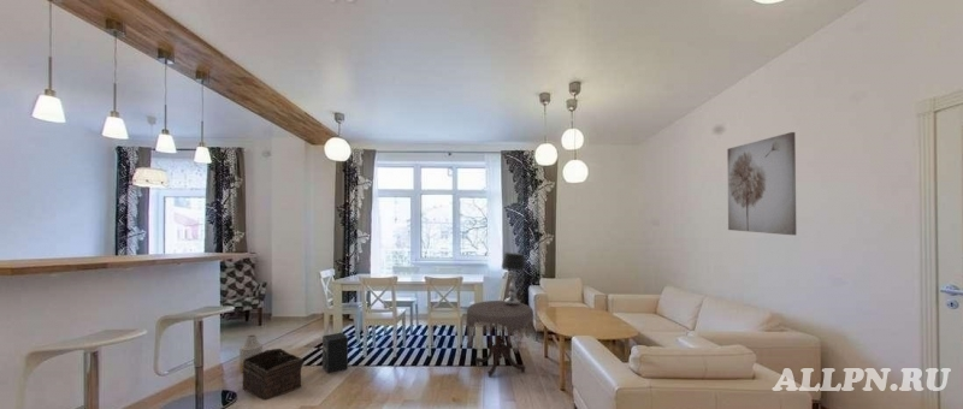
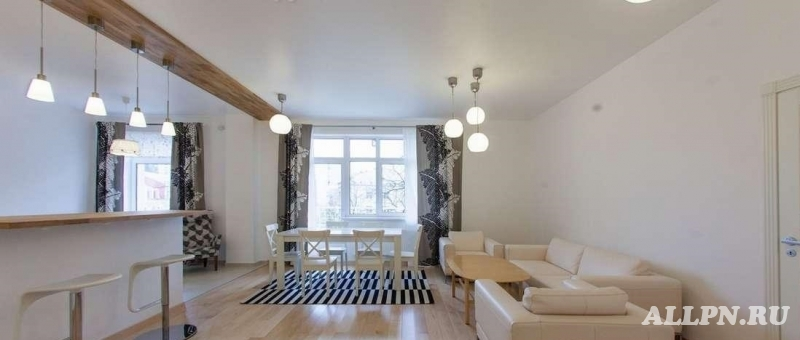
- side table (500, 337)
- vase (250, 351)
- speaker (333, 352)
- table lamp (512, 278)
- basket (276, 368)
- wall art (757, 186)
